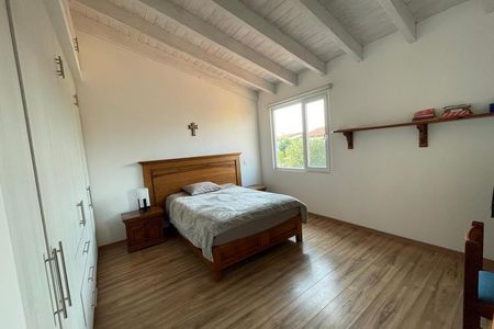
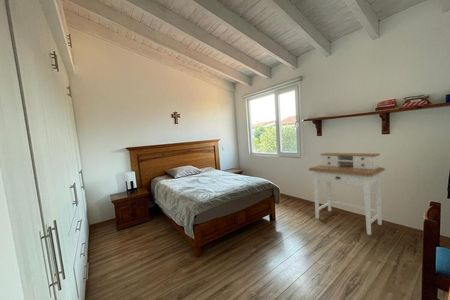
+ desk (347, 184)
